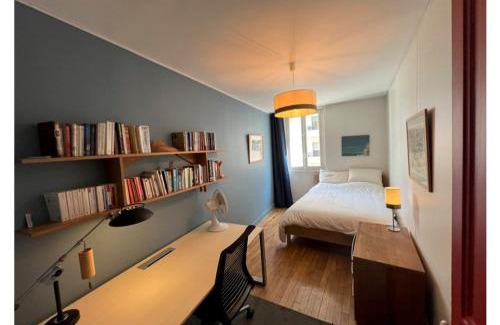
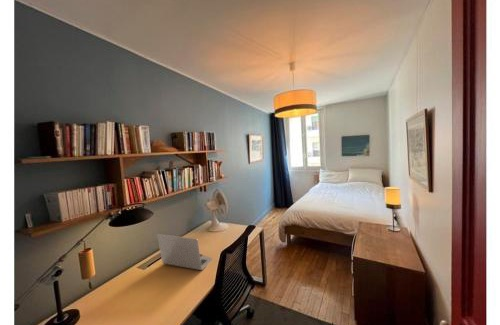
+ laptop (189, 245)
